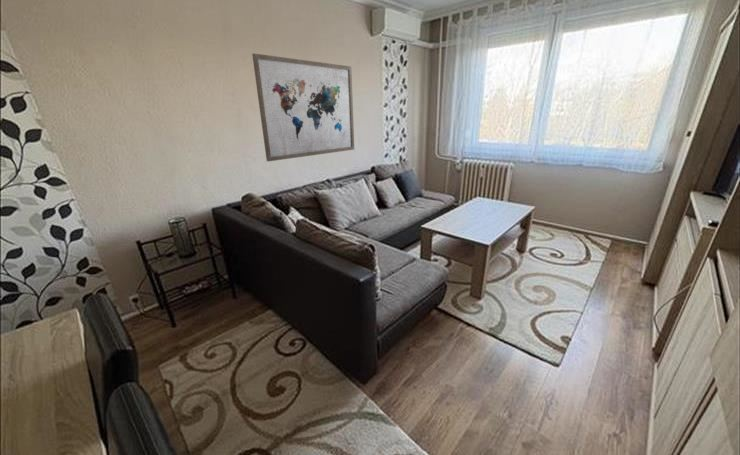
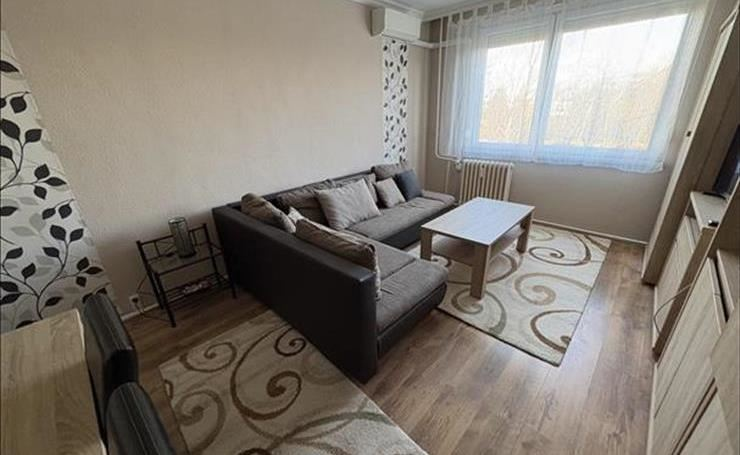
- wall art (312, 110)
